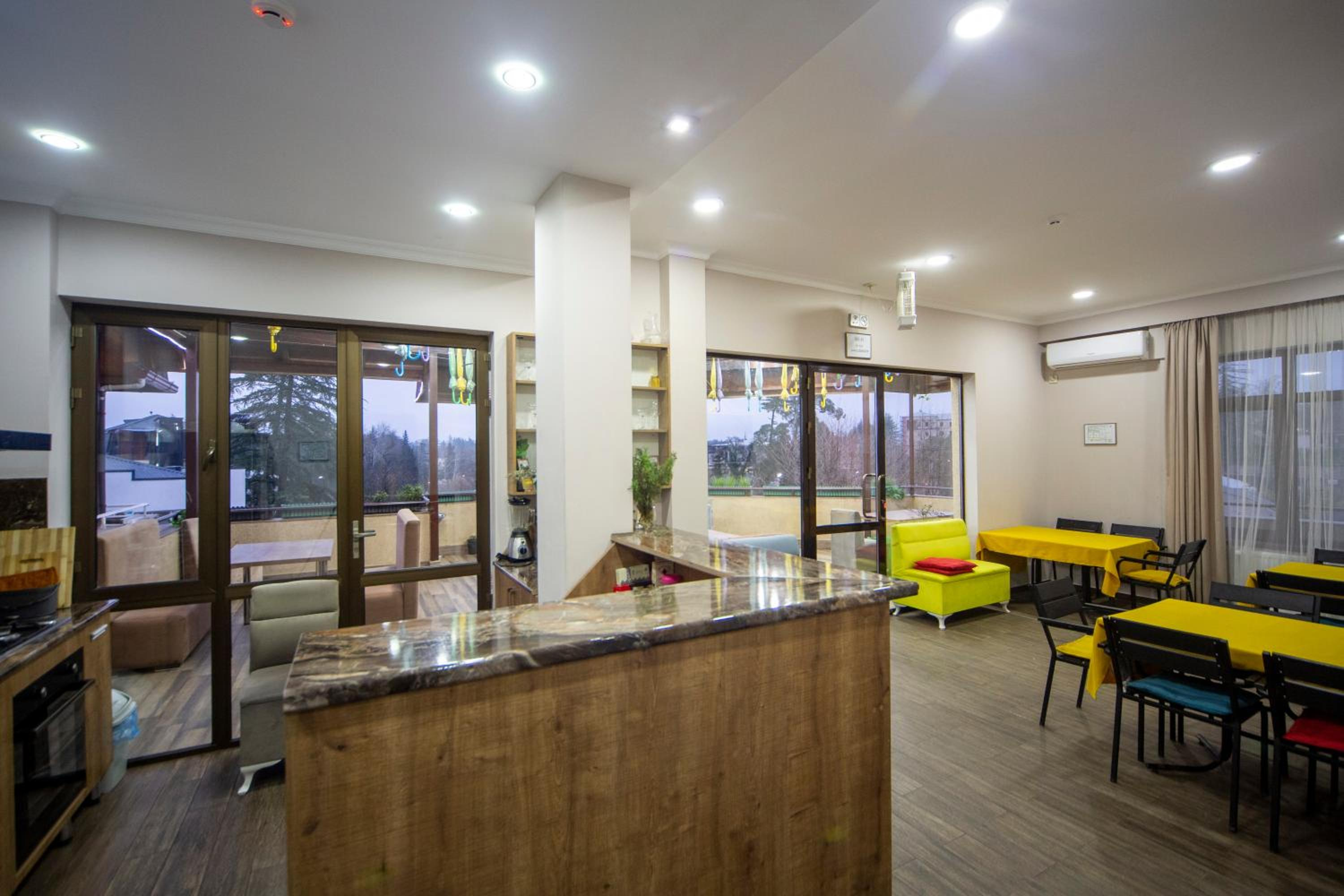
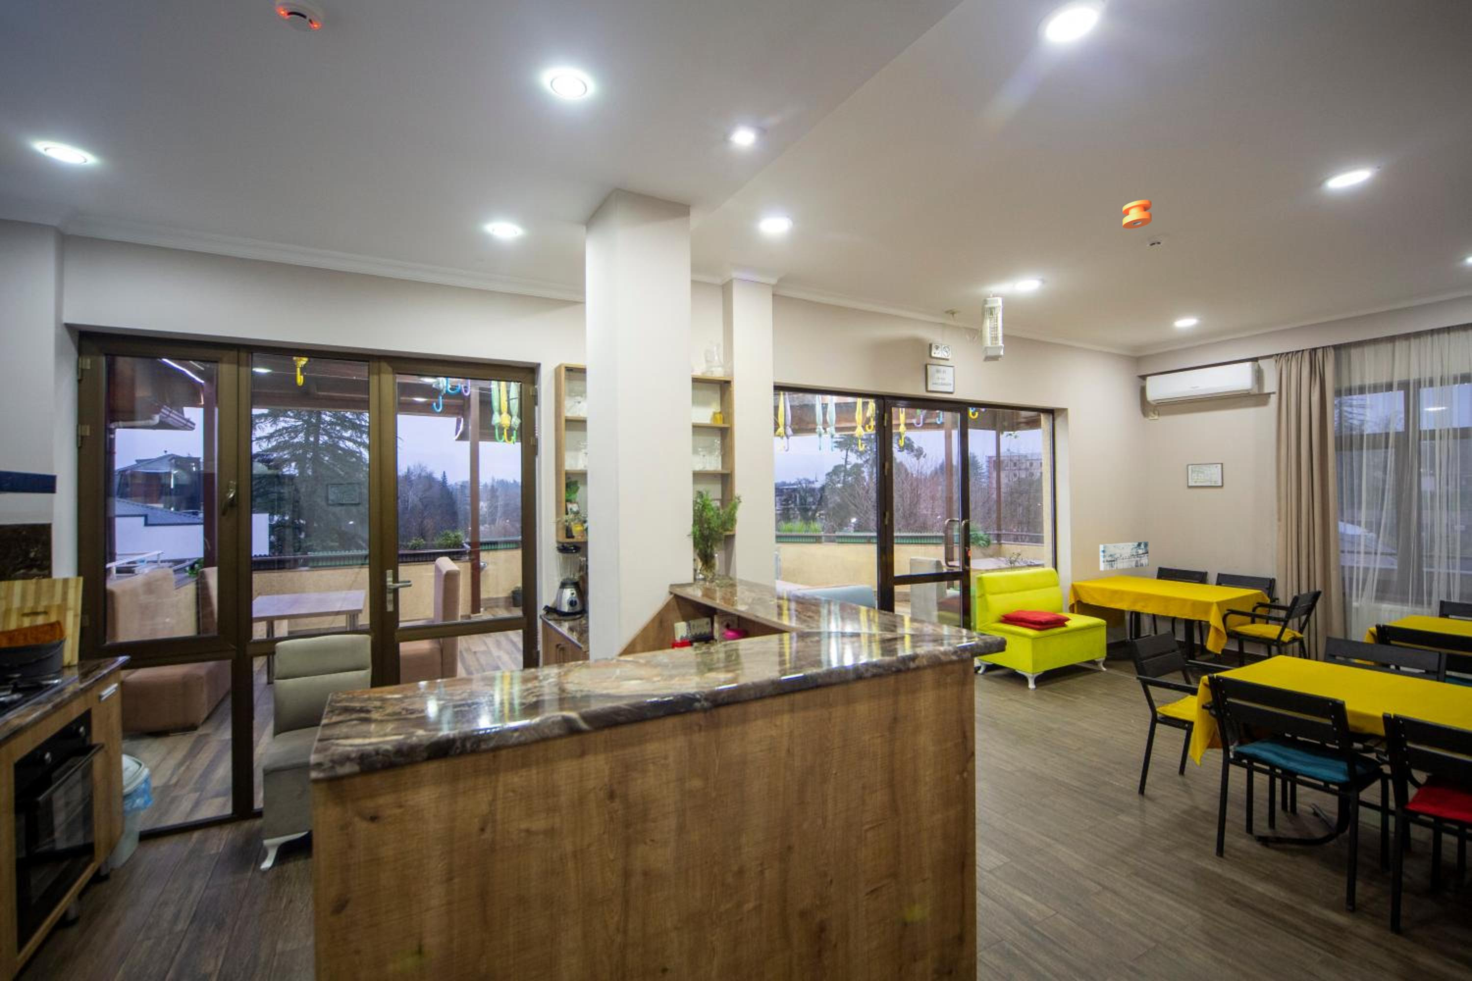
+ wall art (1125, 555)
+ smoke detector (1137, 215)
